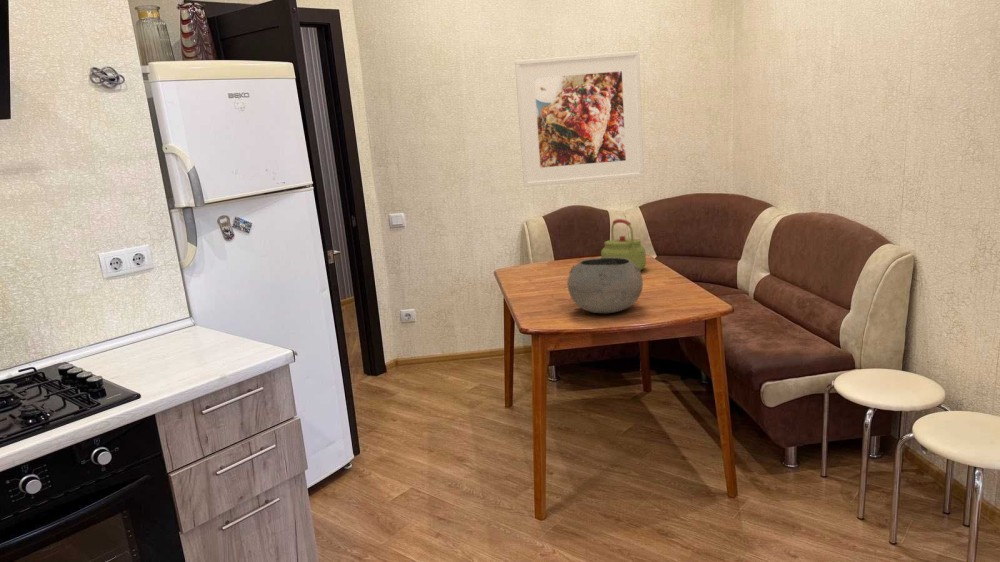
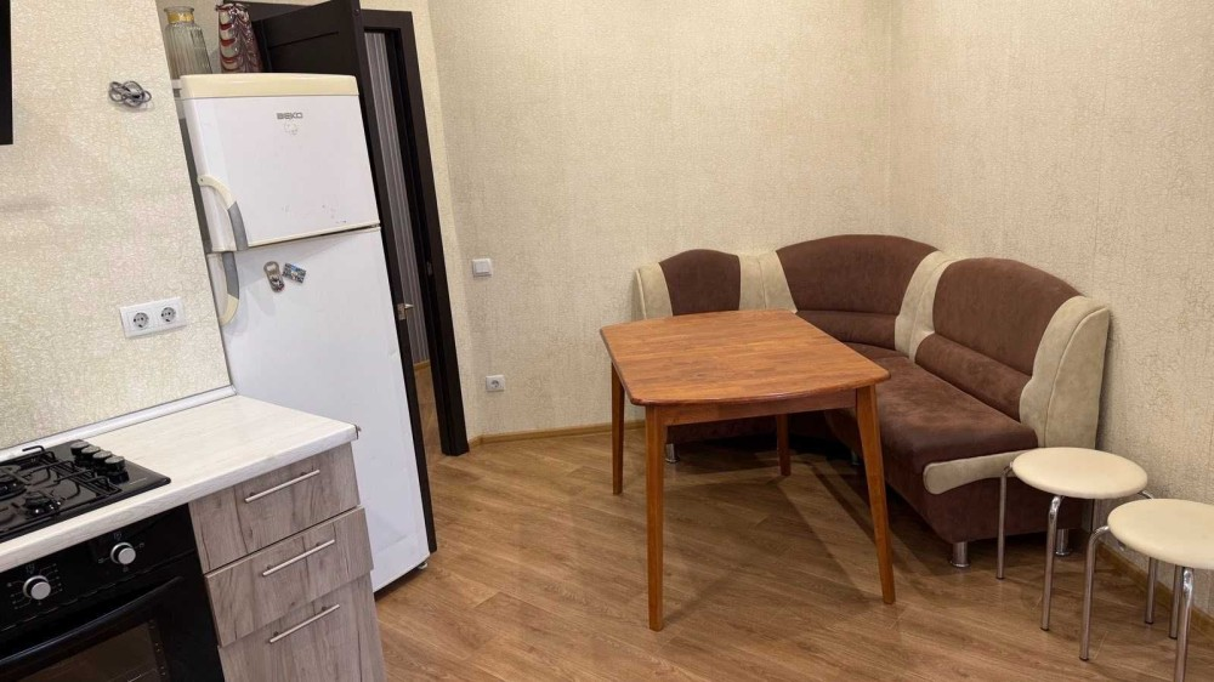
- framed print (580, 119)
- bowl (604, 285)
- kettle (619, 244)
